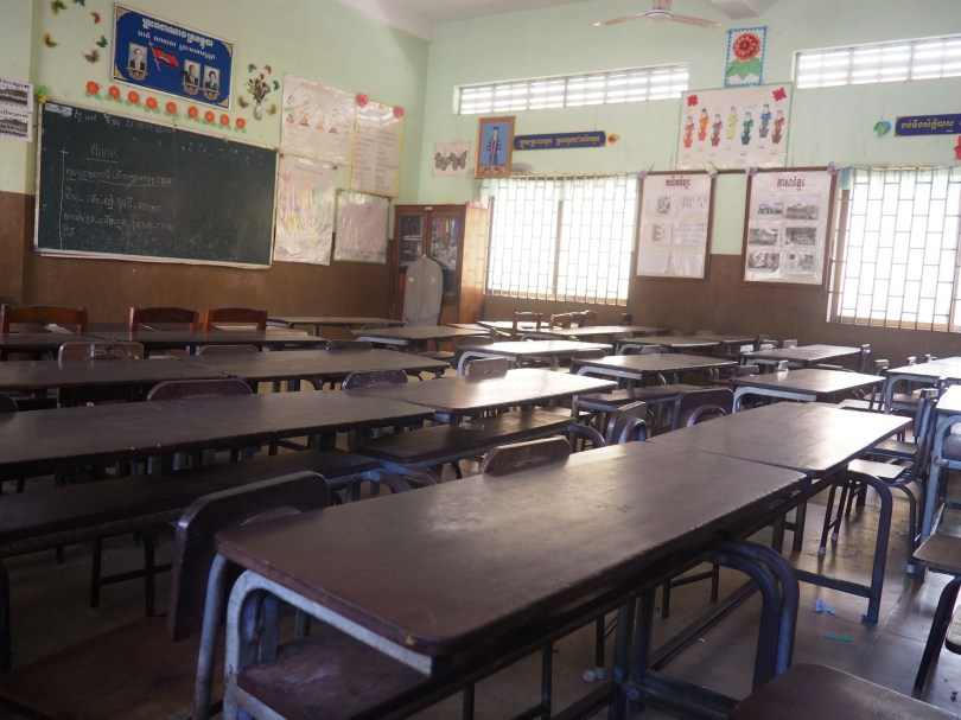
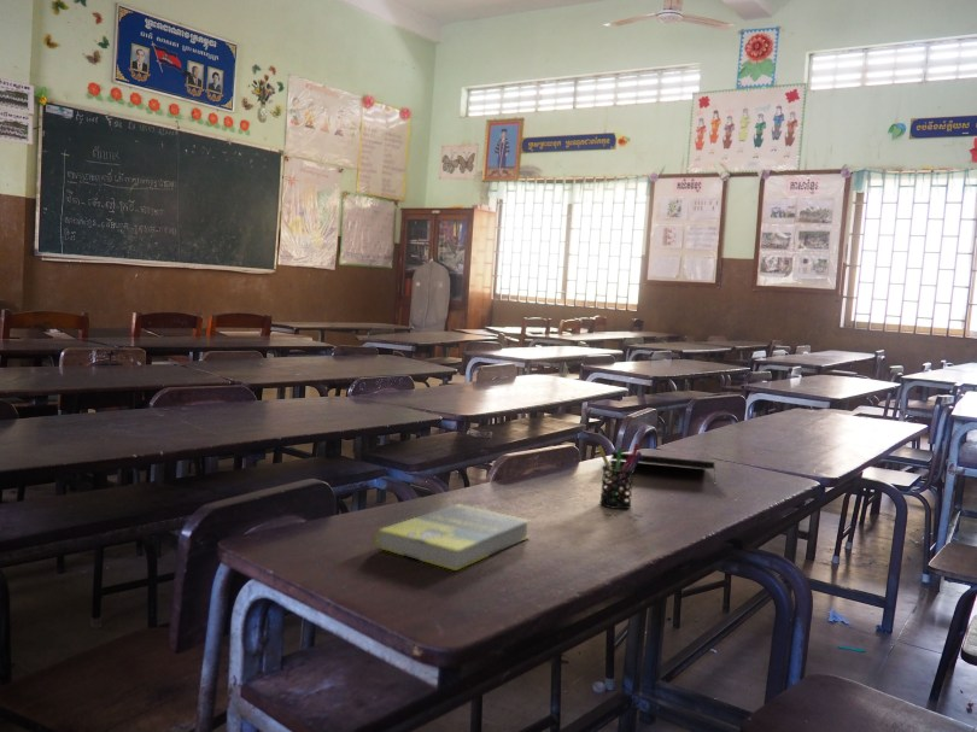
+ notepad (660, 461)
+ book (456, 533)
+ pen holder (619, 473)
